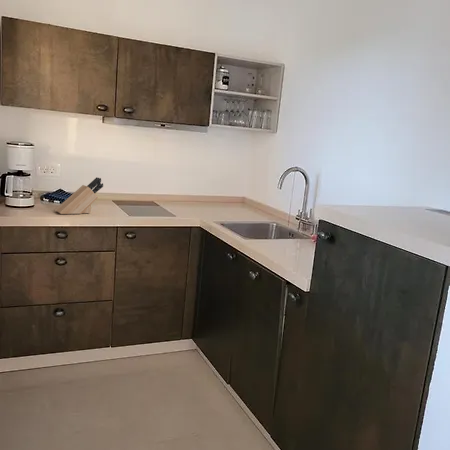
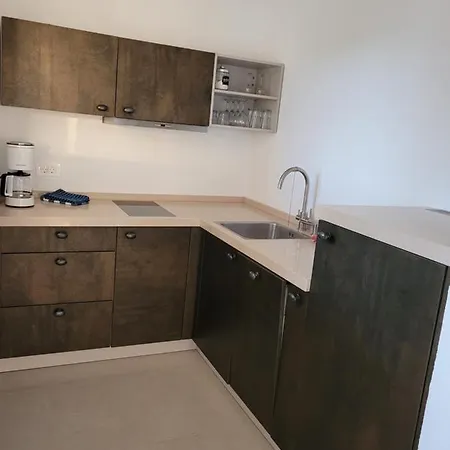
- knife block (80, 194)
